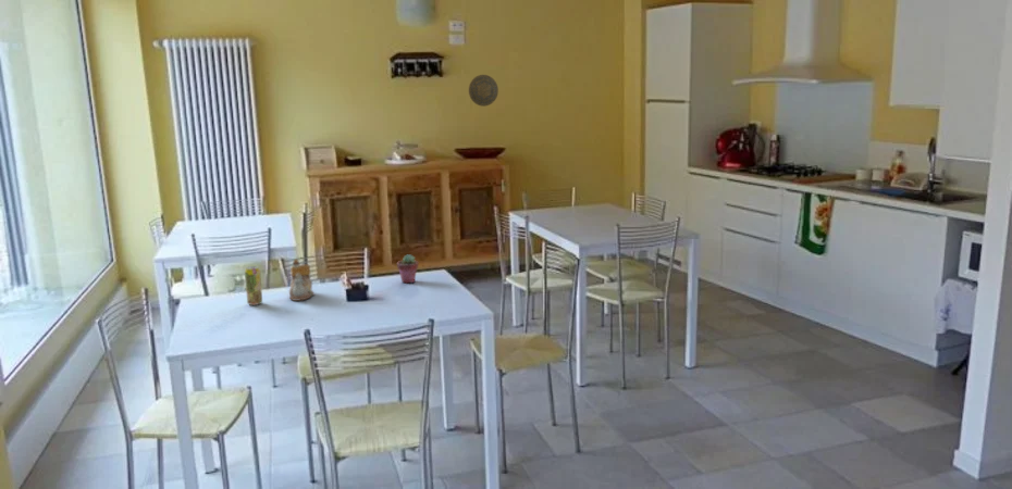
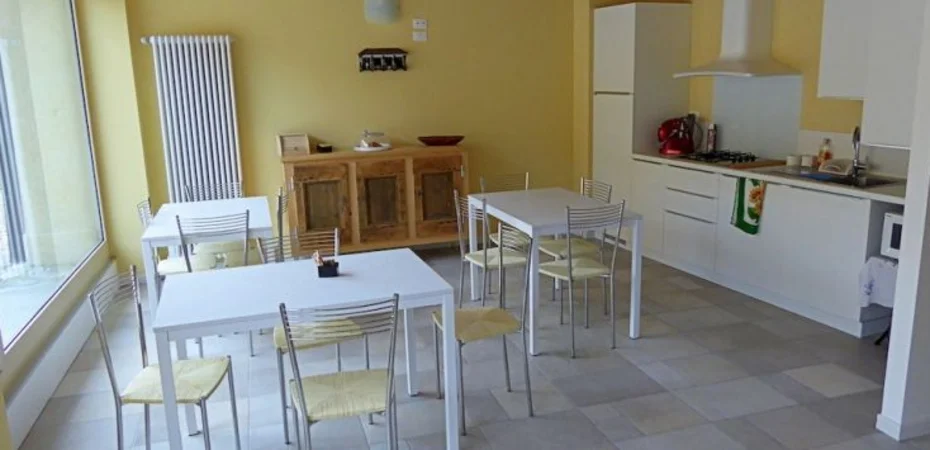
- potted succulent (407, 267)
- beverage can (252, 285)
- decorative plate (483, 90)
- teapot (300, 278)
